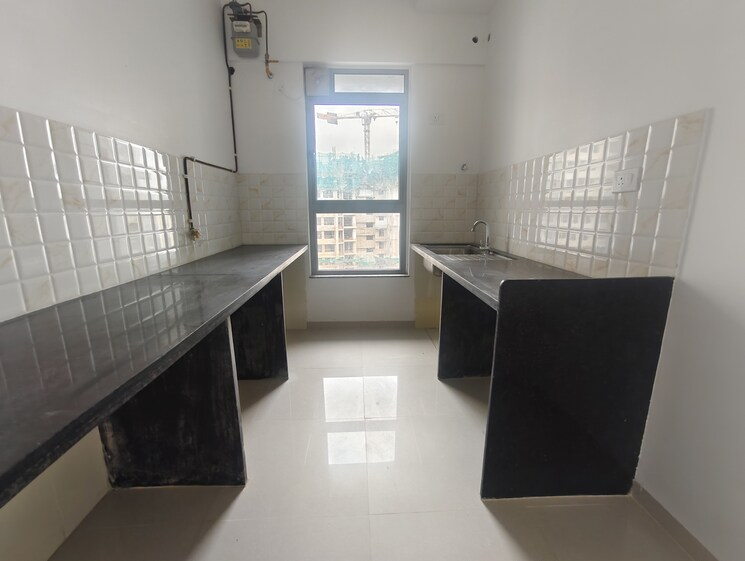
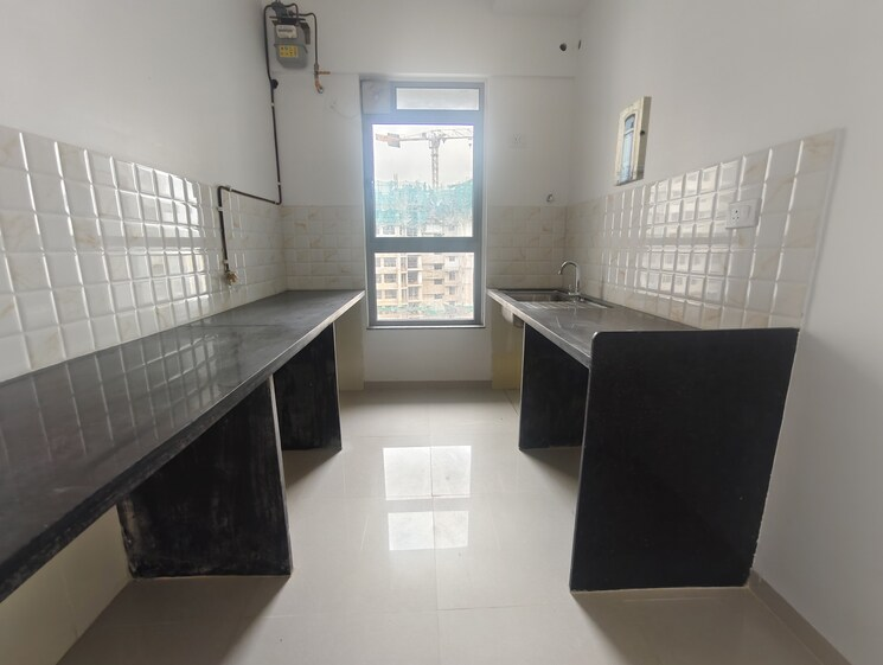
+ wall art (631, 145)
